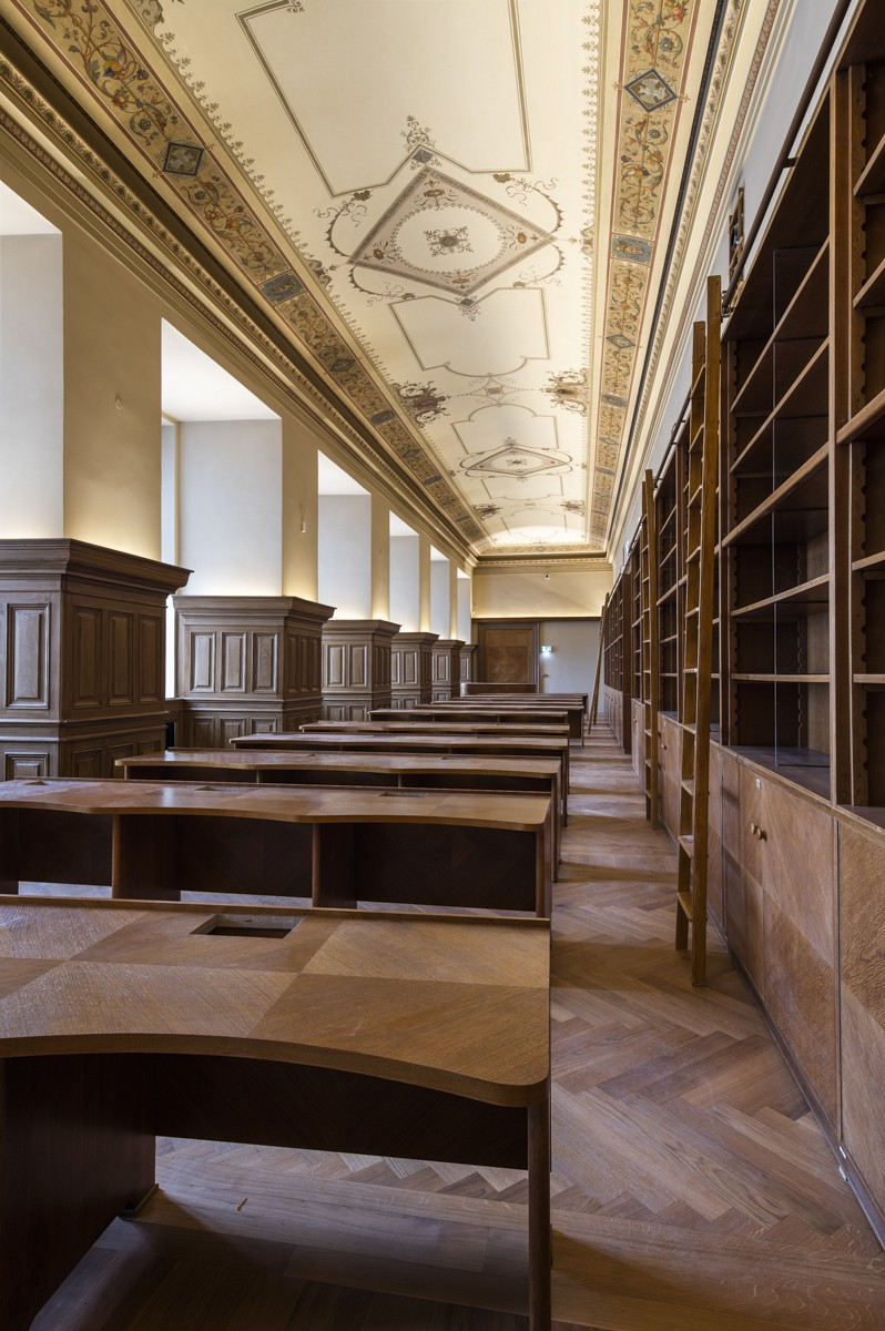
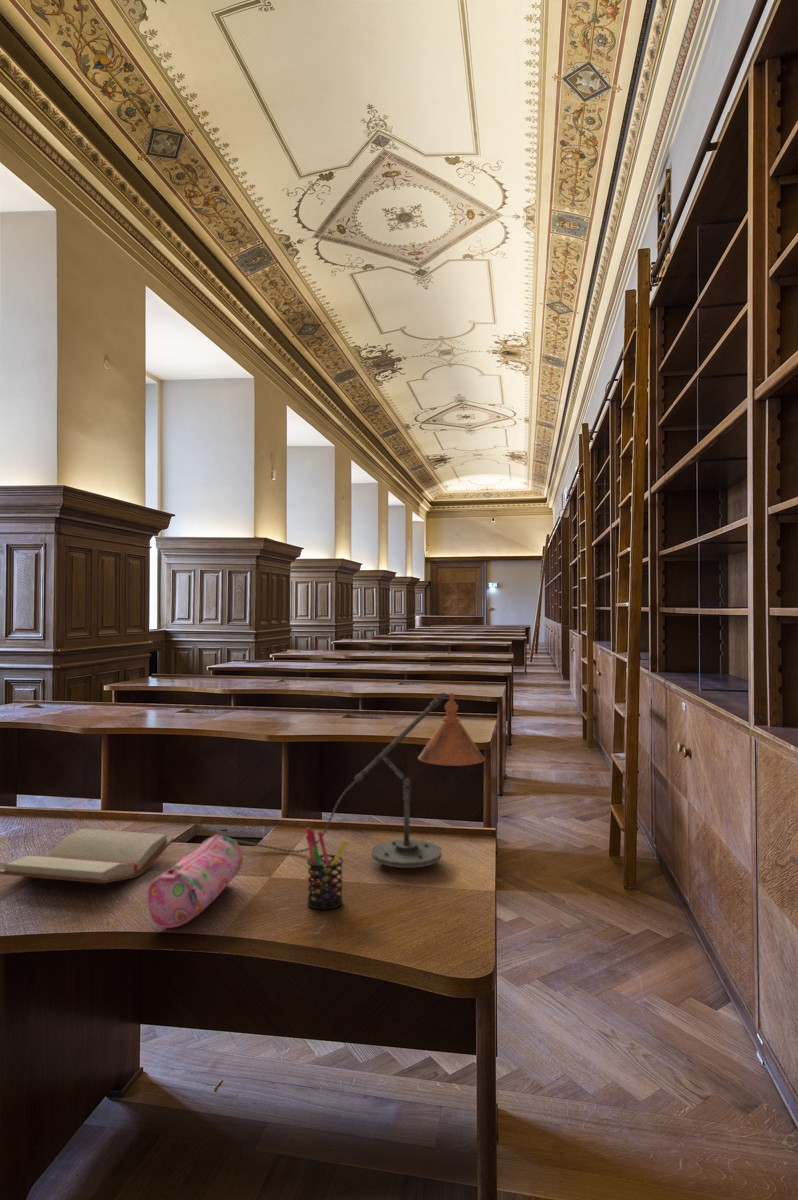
+ pencil case (197, 877)
+ paperback book (90, 859)
+ pen holder (321, 867)
+ desk lamp (354, 778)
